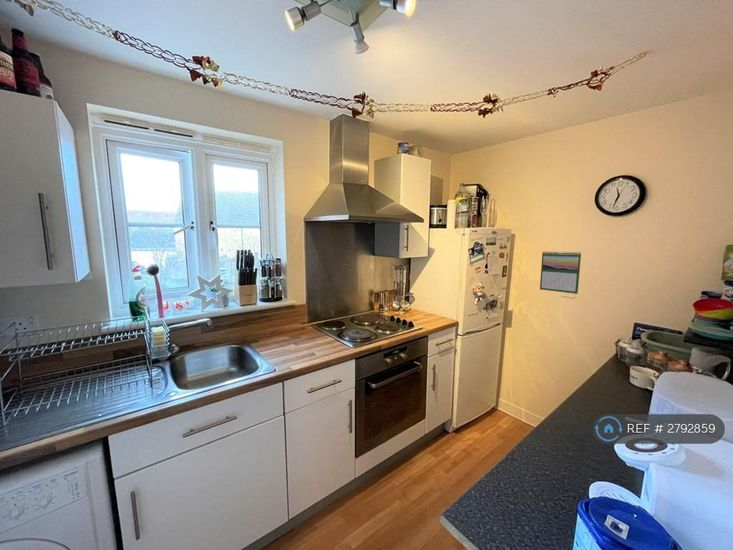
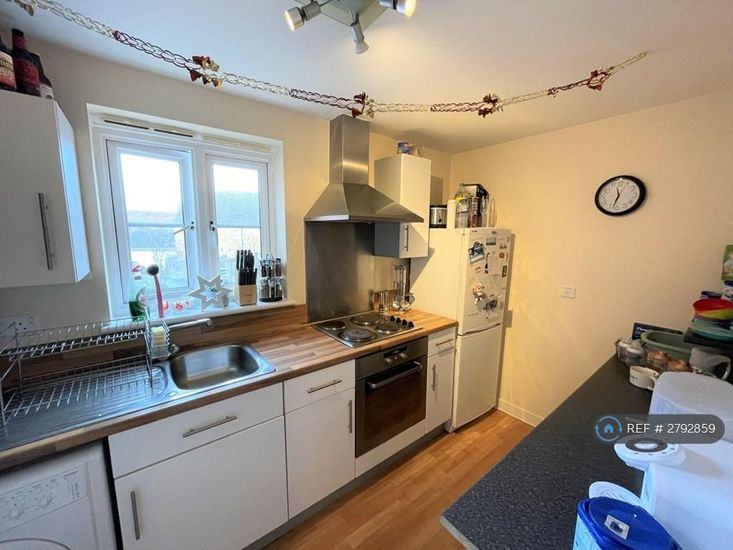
- calendar (559, 271)
